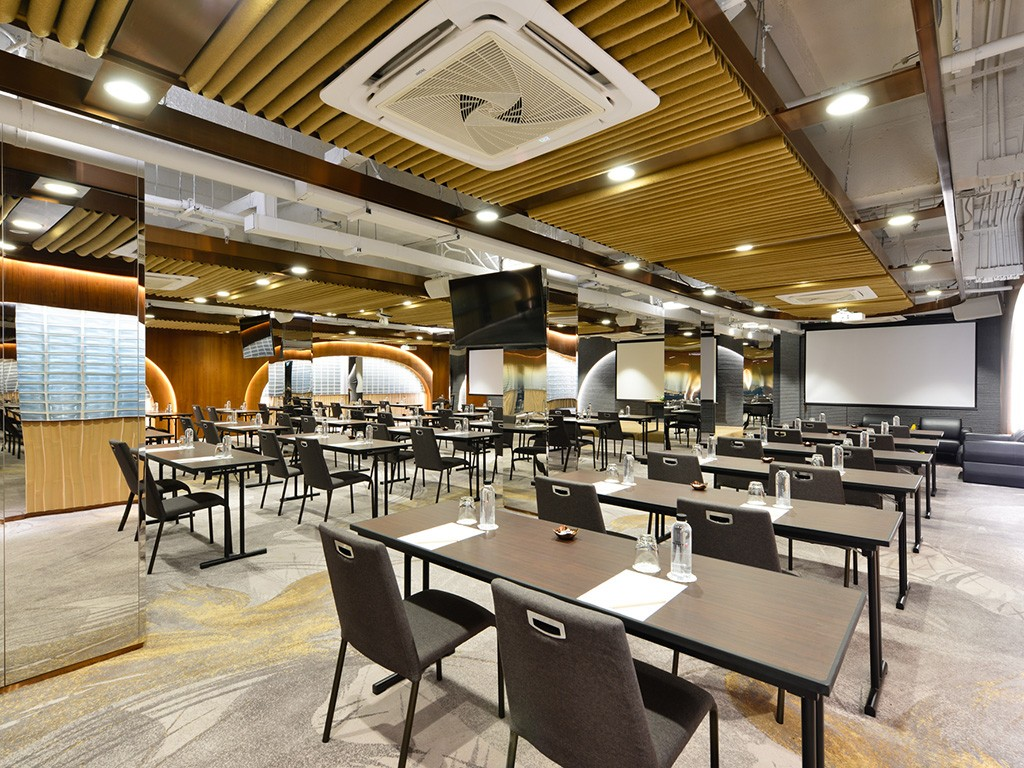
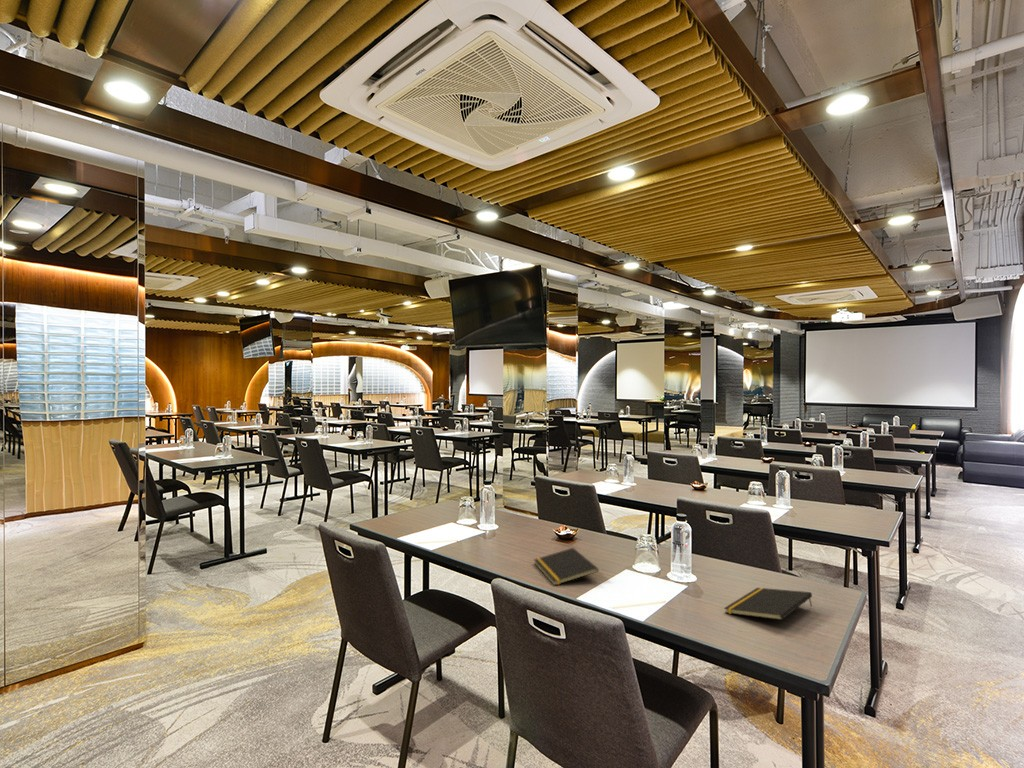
+ notepad (564, 565)
+ notepad (768, 602)
